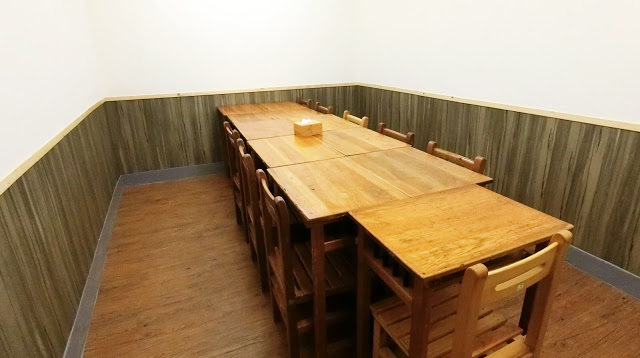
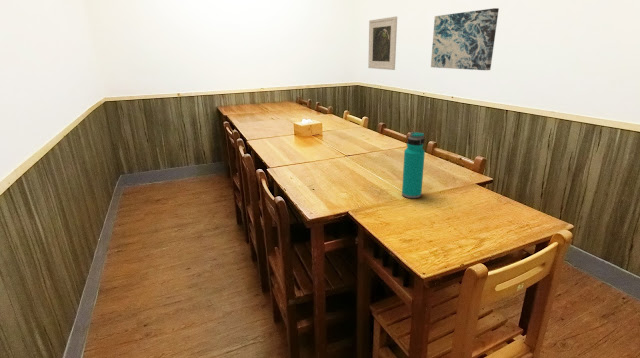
+ wall art (460, 41)
+ water bottle (413, 164)
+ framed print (381, 44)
